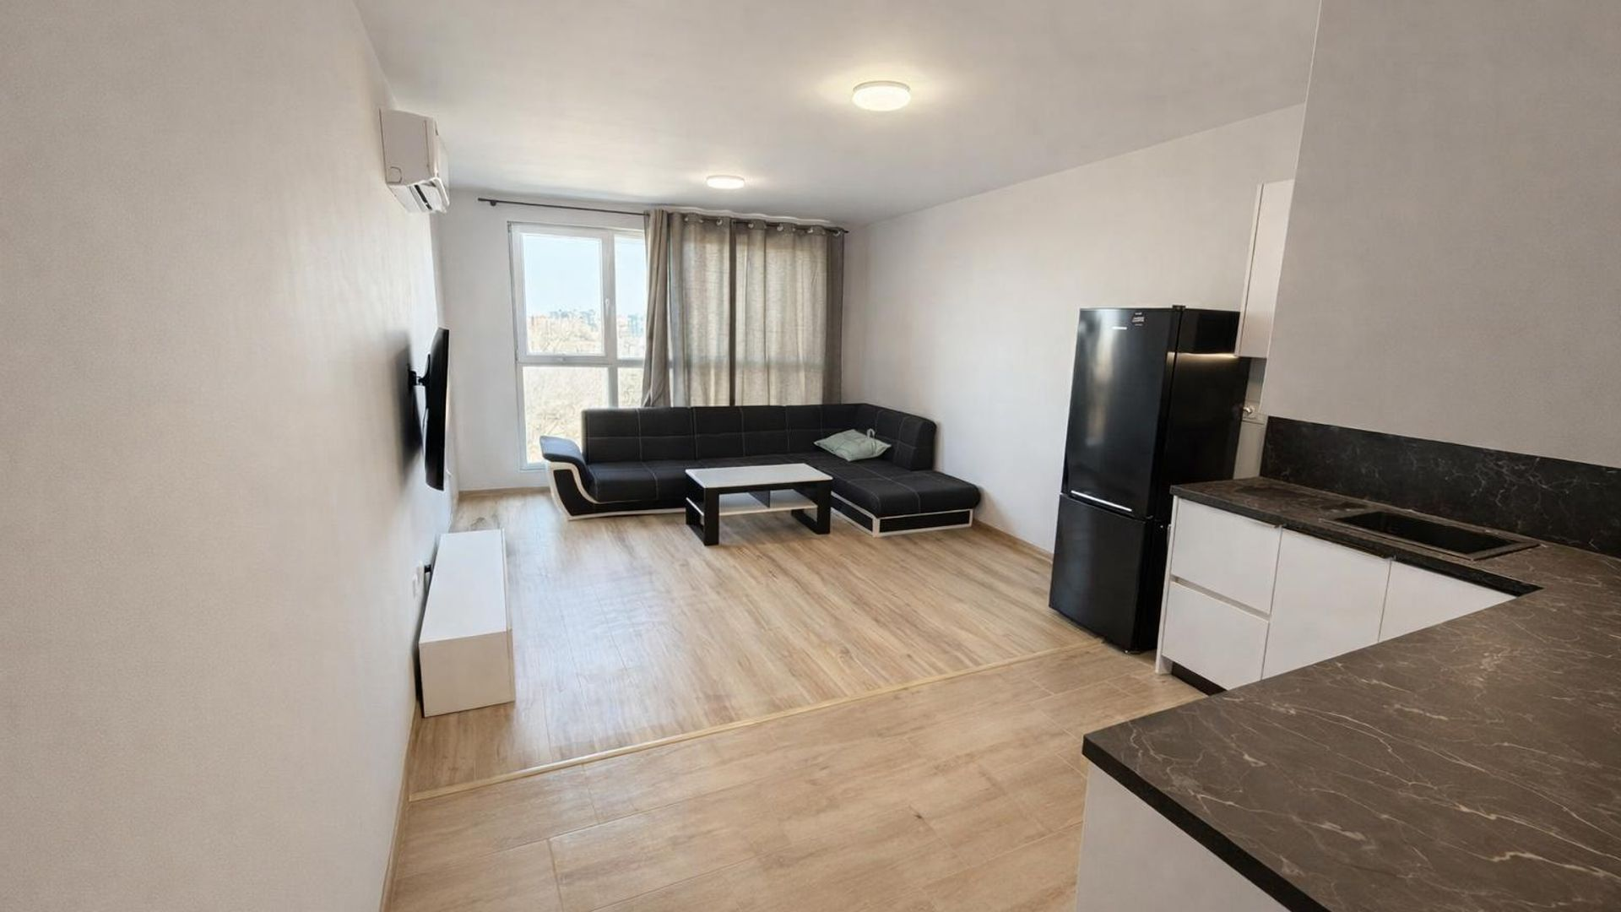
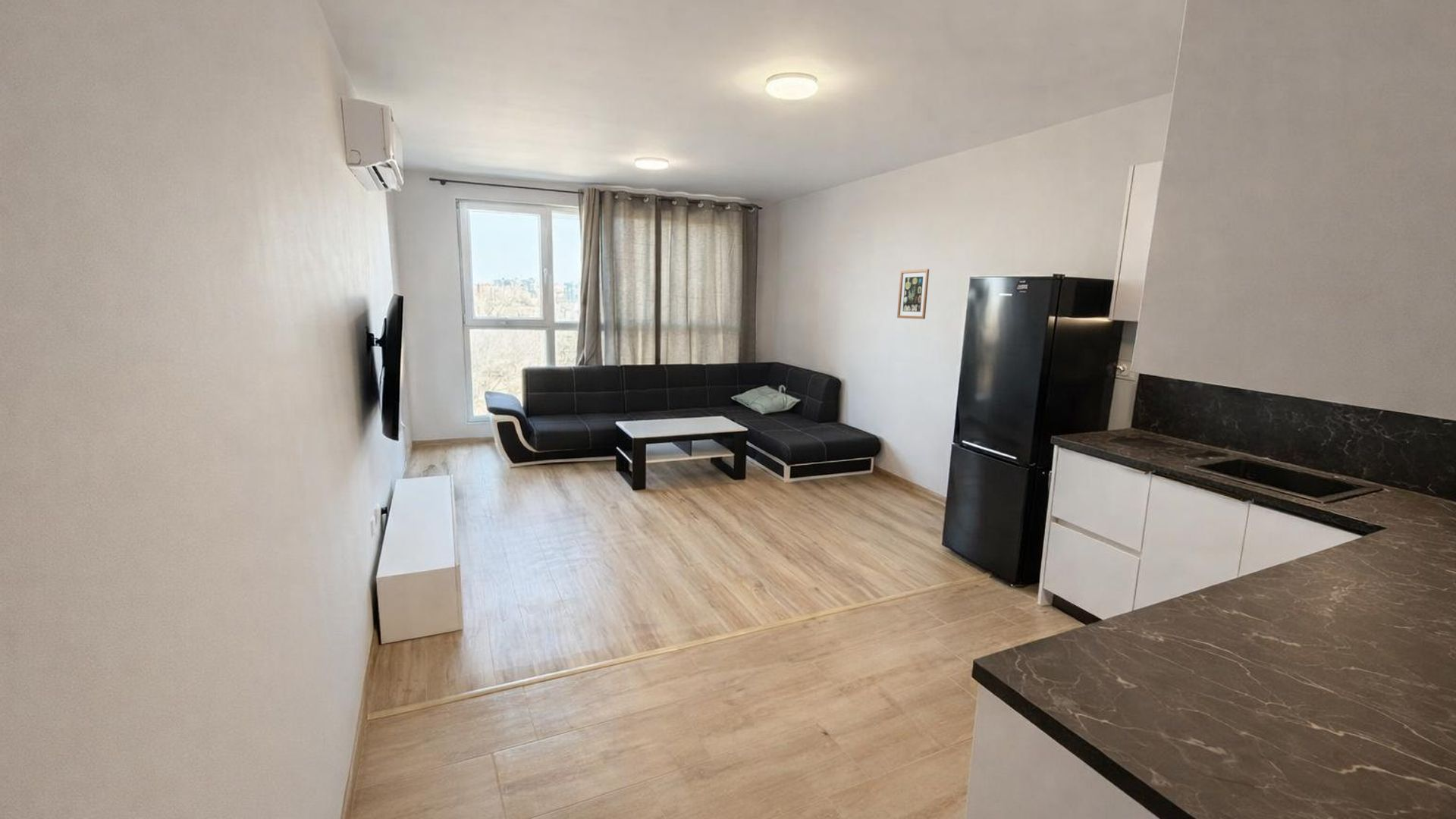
+ wall art (912, 294)
